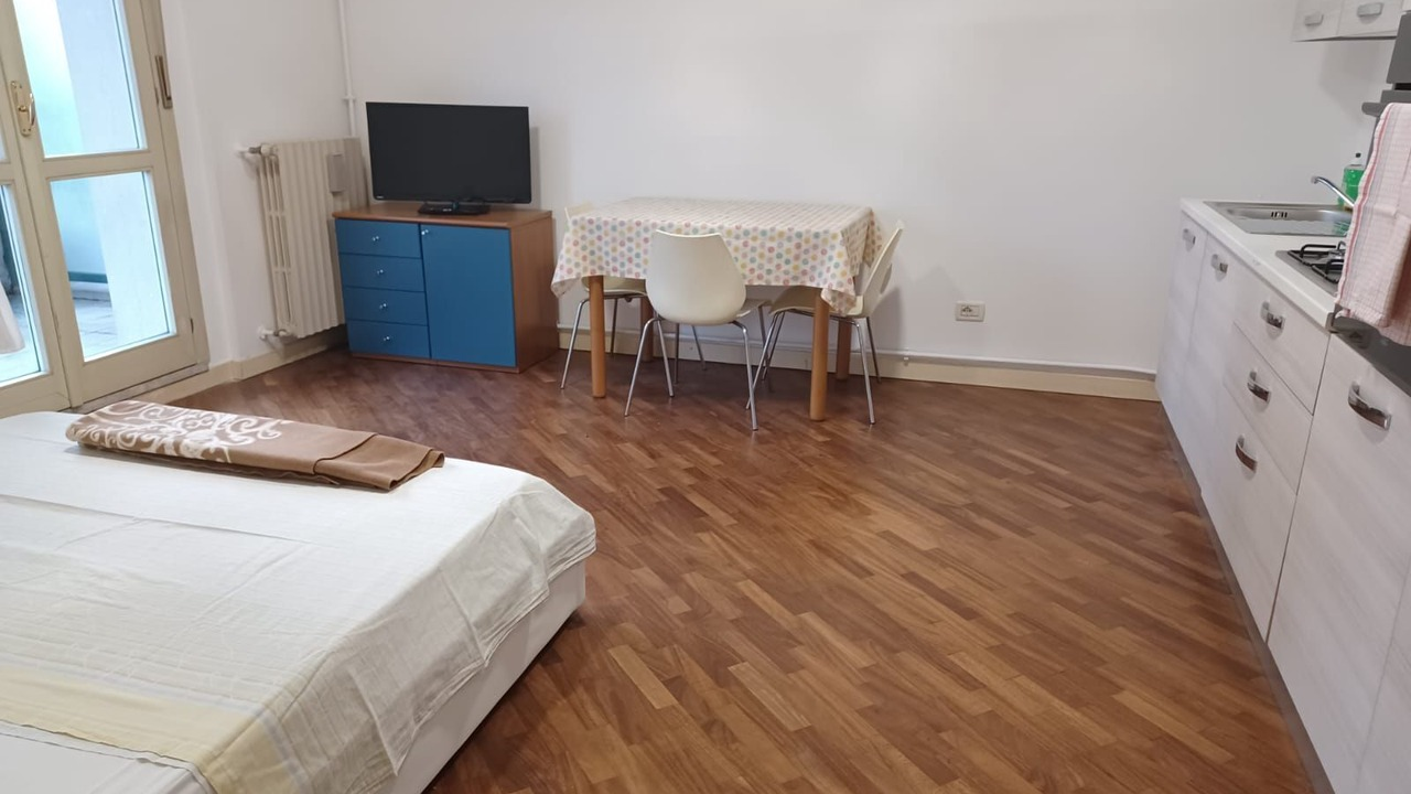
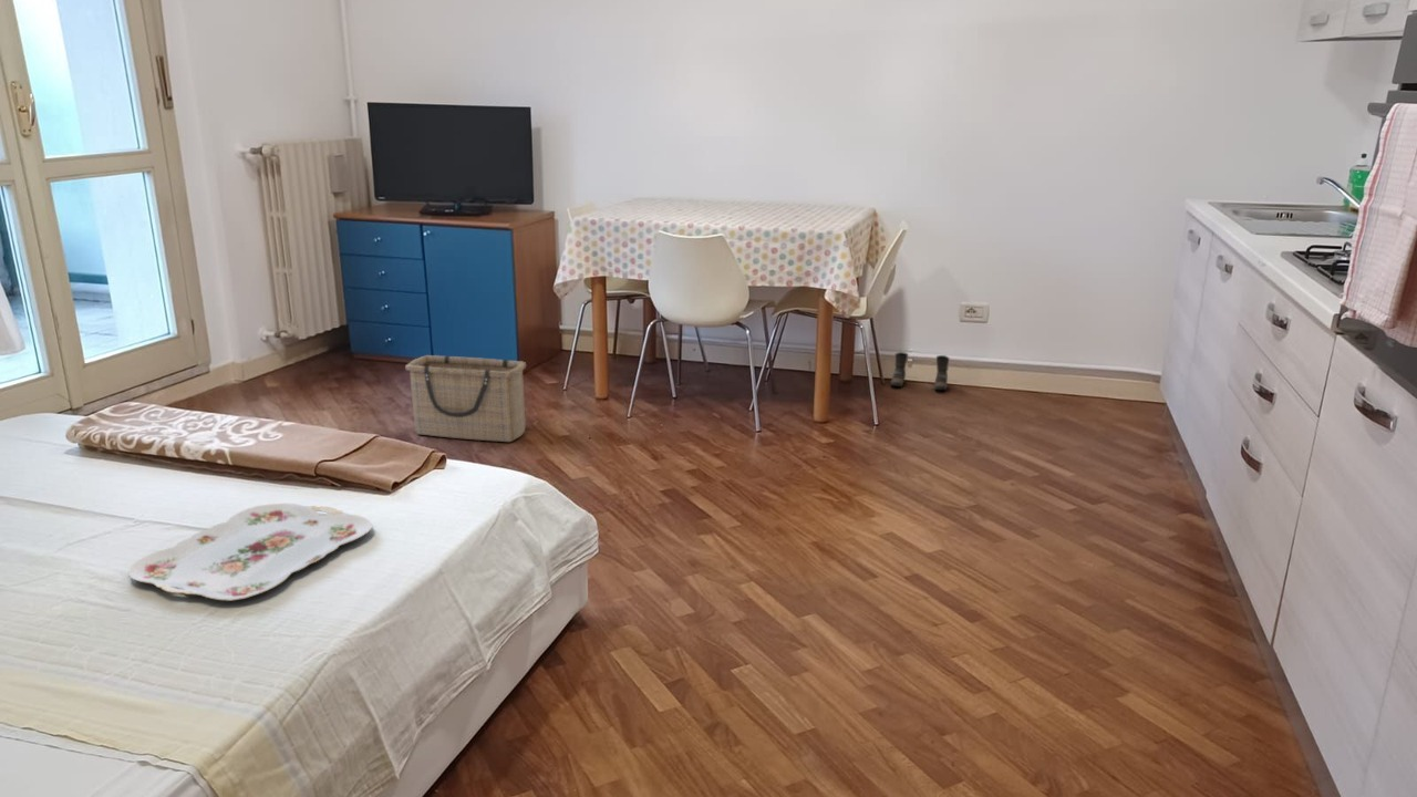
+ serving tray (257, 548)
+ boots (904, 371)
+ basket (468, 397)
